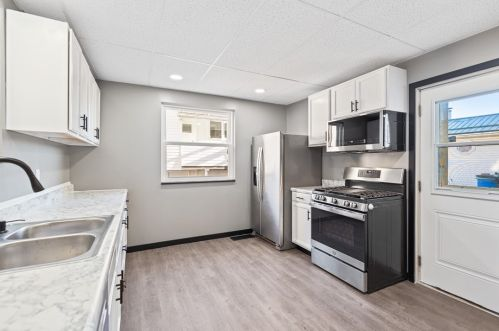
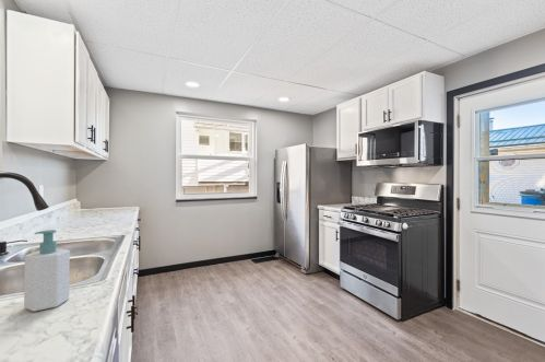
+ soap bottle (47, 267)
